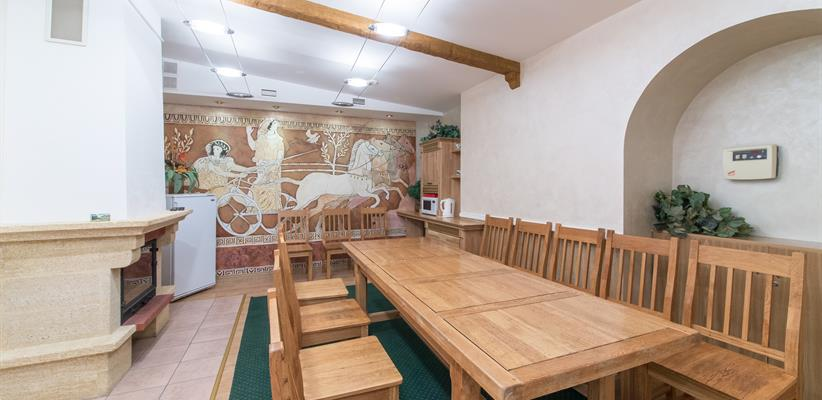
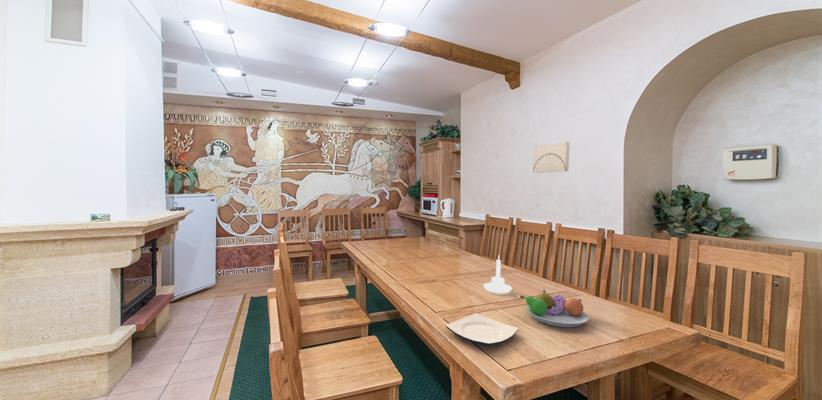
+ plate (481, 330)
+ wall art (550, 158)
+ candle holder (498, 272)
+ fruit bowl (553, 305)
